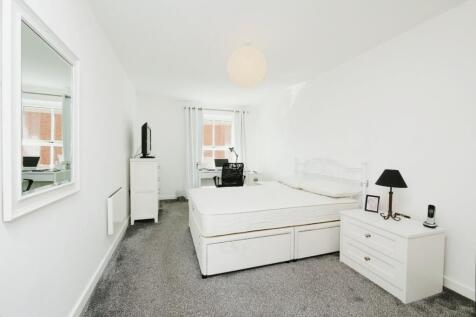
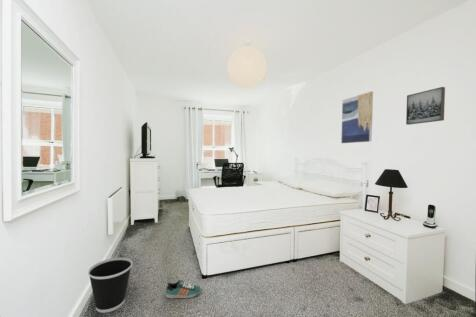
+ wall art (424, 107)
+ sneaker (183, 288)
+ wall art (356, 119)
+ wastebasket (110, 285)
